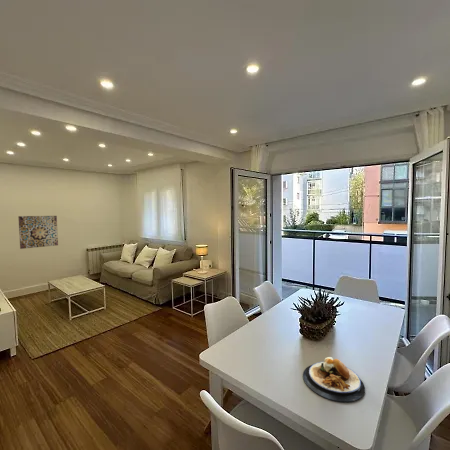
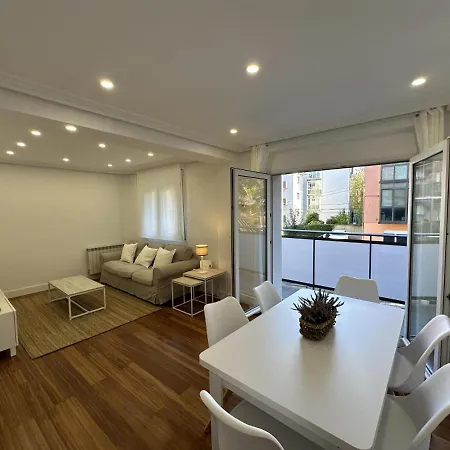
- plate (332, 372)
- wall art (39, 231)
